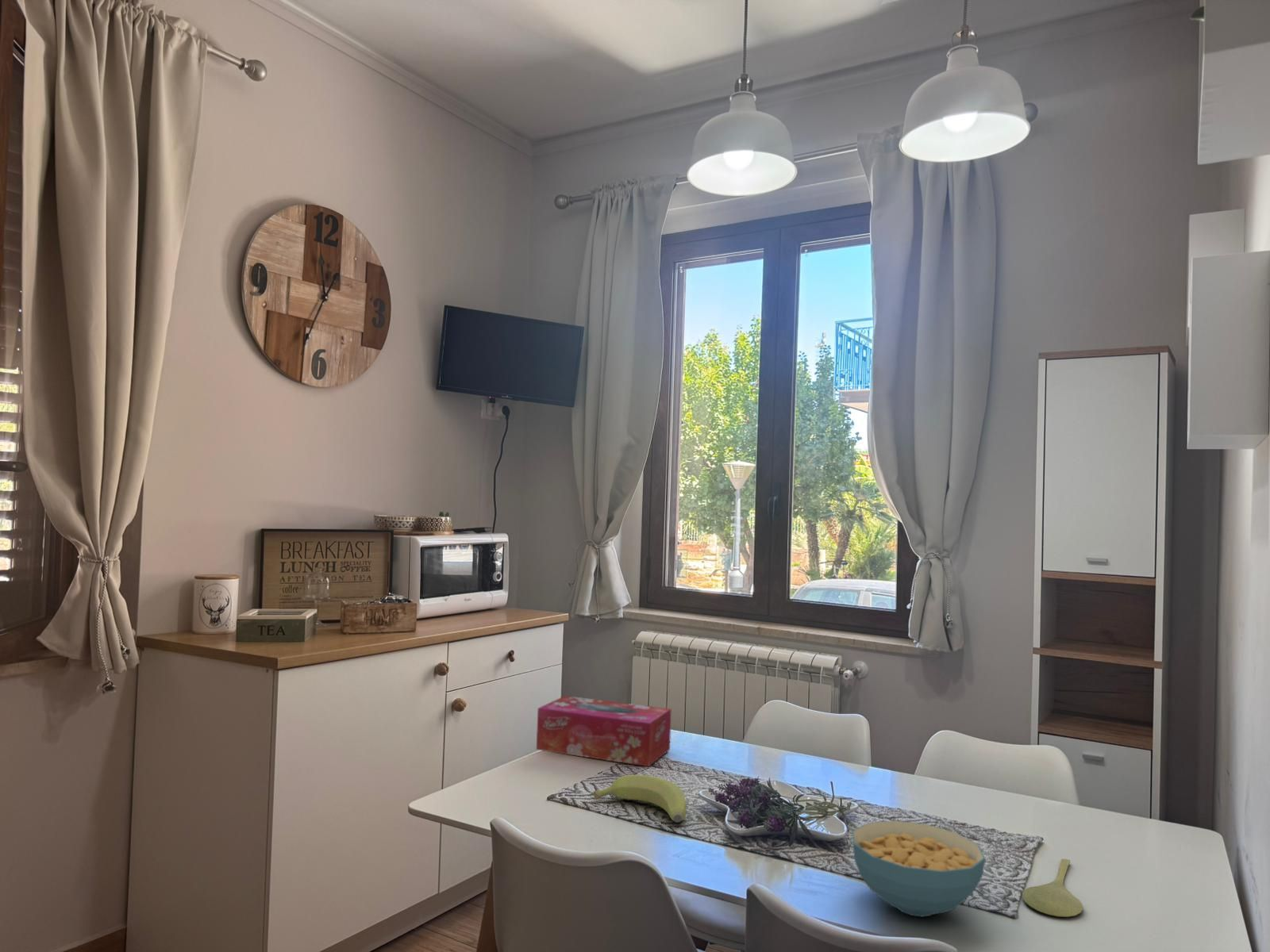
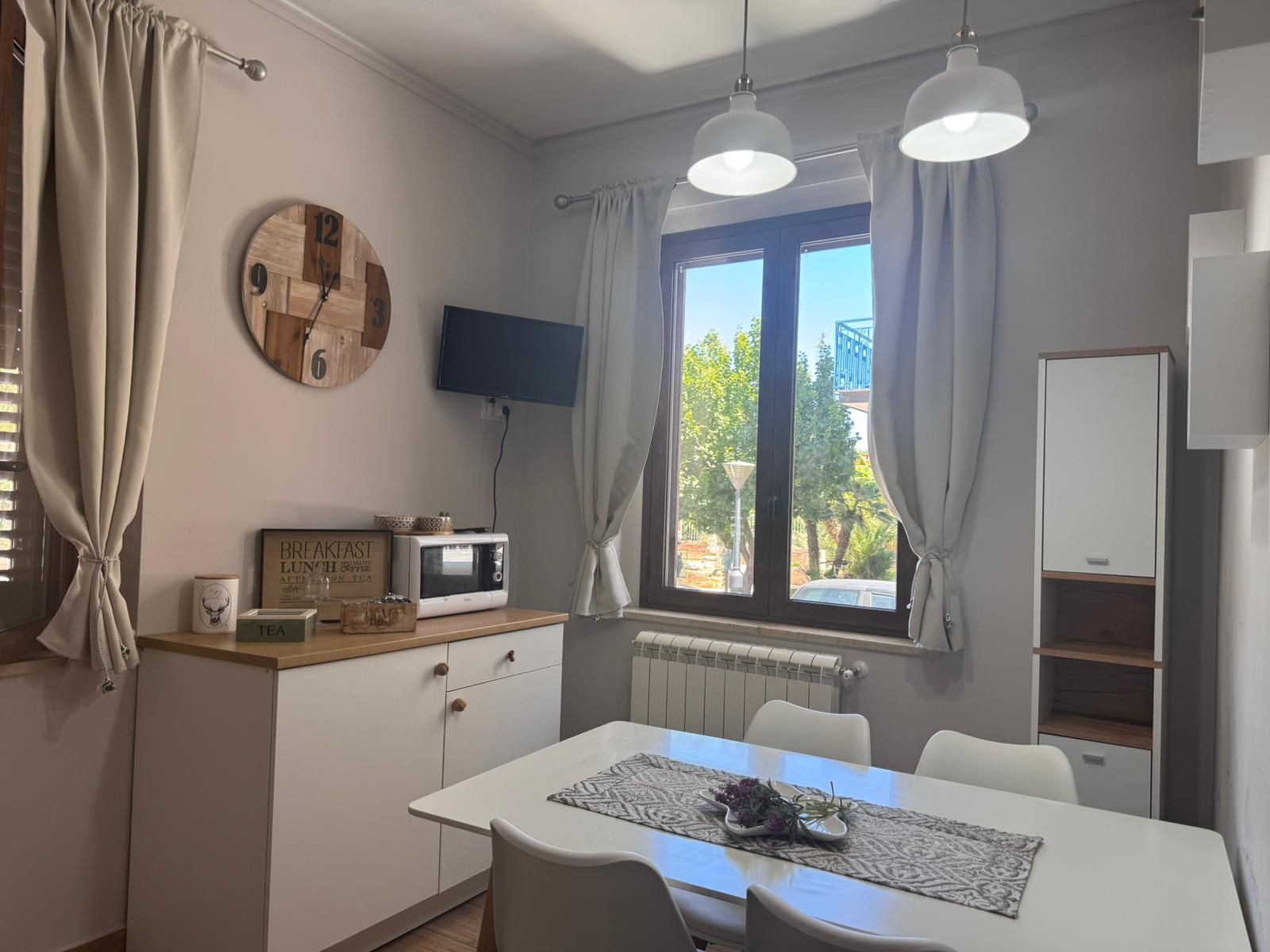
- banana (640, 794)
- spoon (1057, 883)
- tissue box (604, 729)
- cereal bowl (915, 876)
